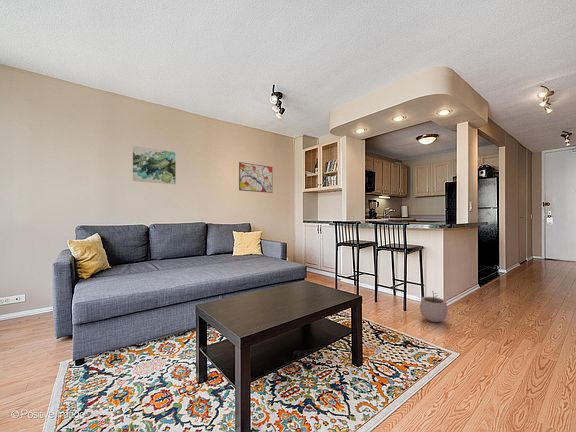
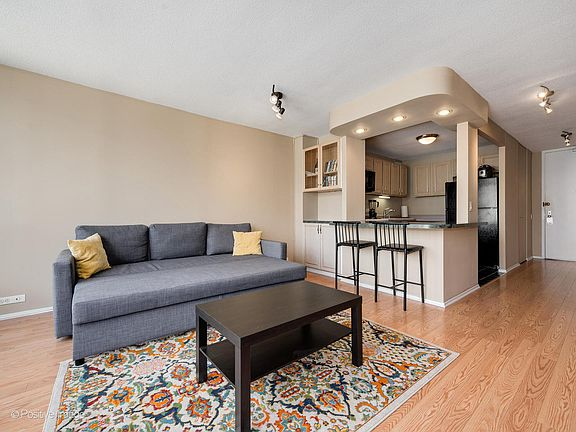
- plant pot (433, 305)
- wall art (256, 178)
- wall art (155, 166)
